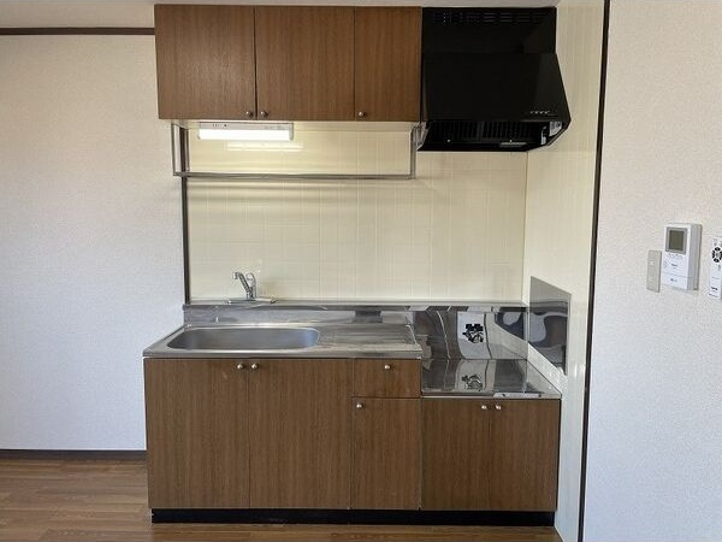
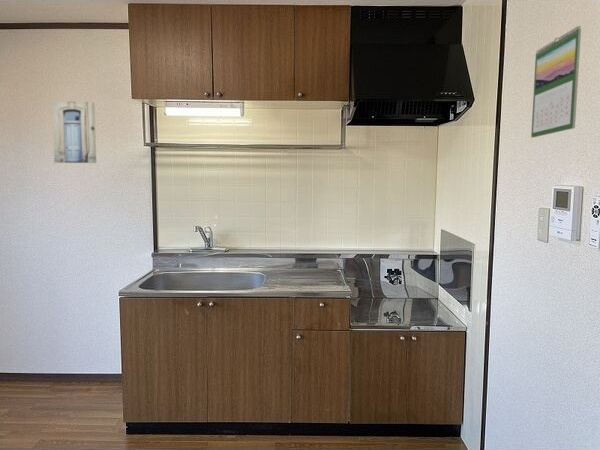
+ wall art (74, 132)
+ calendar (553, 85)
